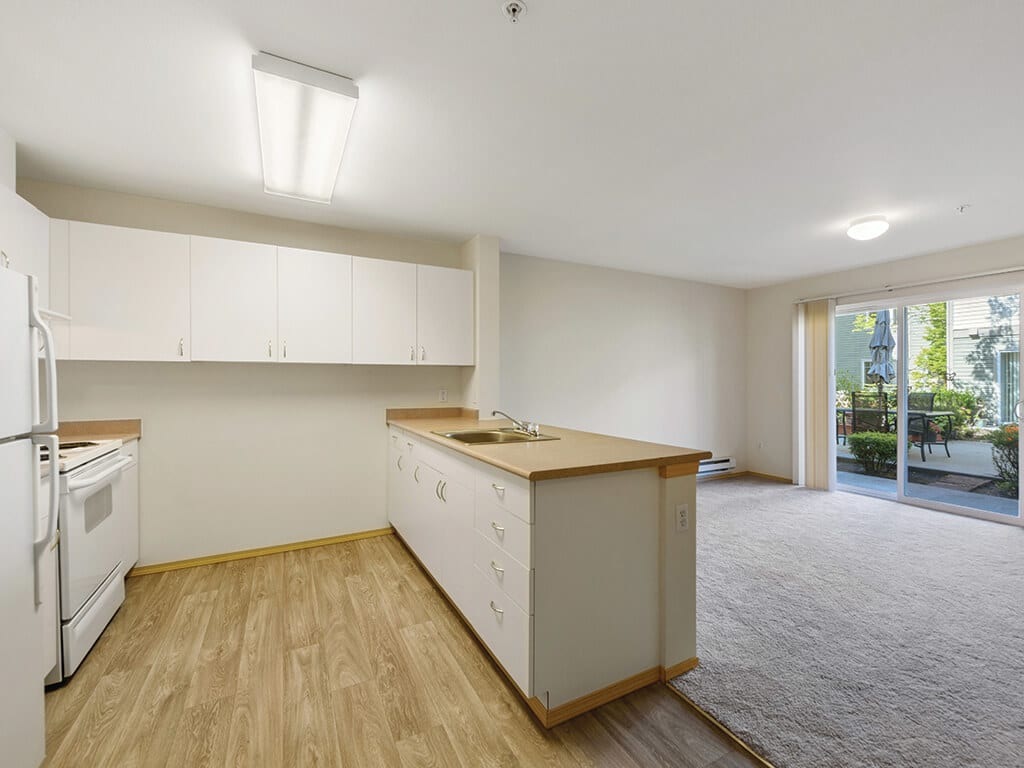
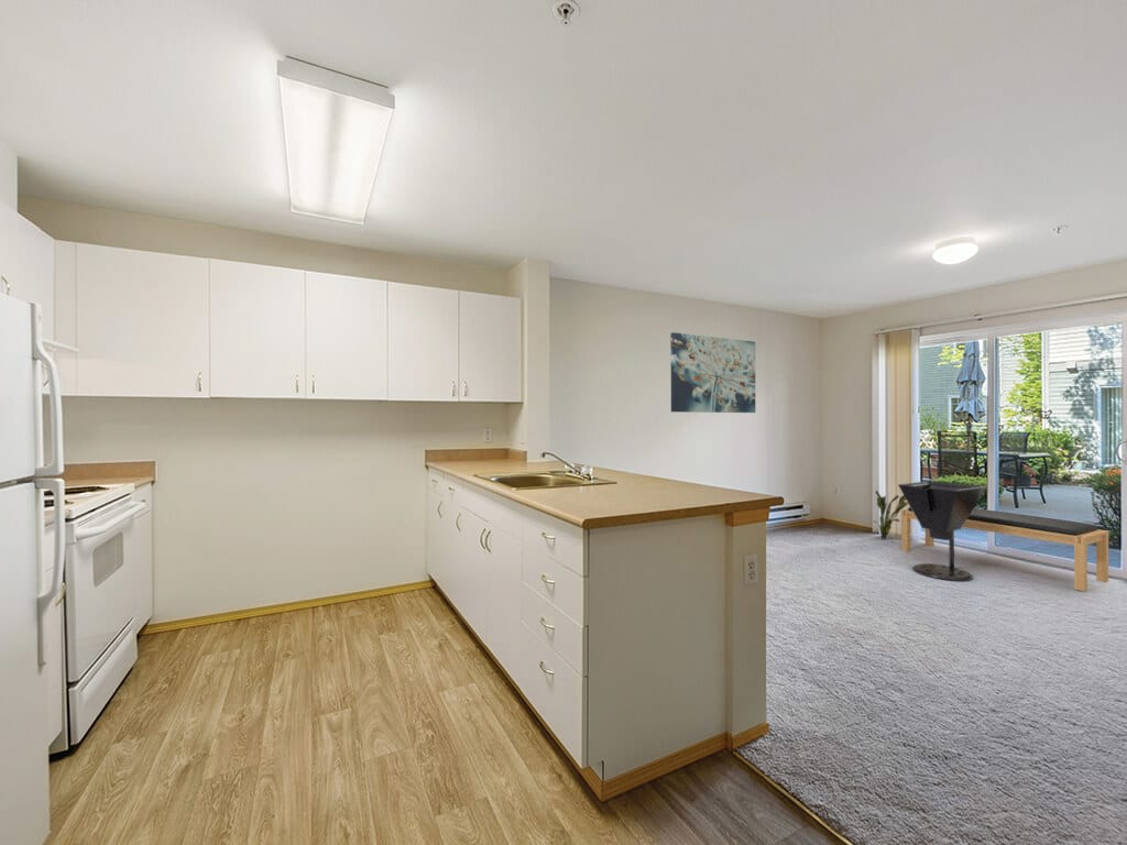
+ umbrella stand (940, 529)
+ decorative plant (887, 514)
+ wall art (714, 374)
+ bench (993, 531)
